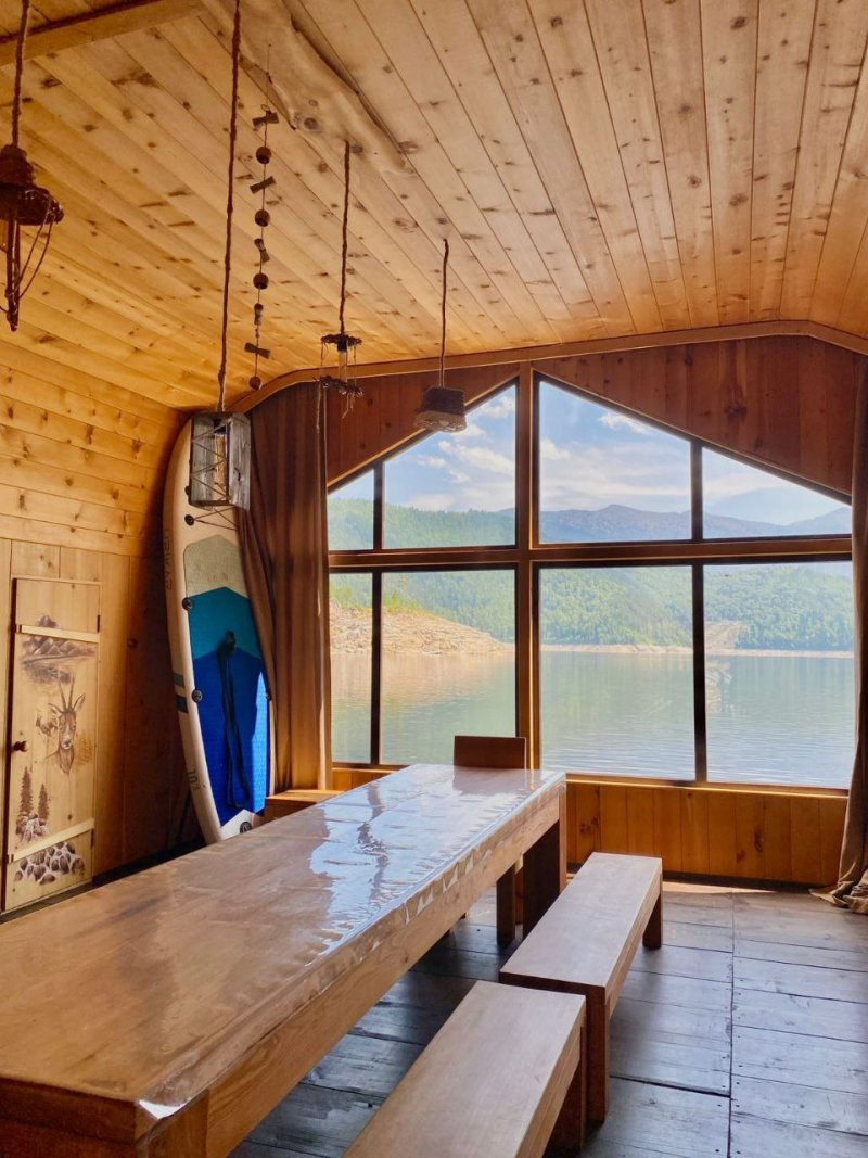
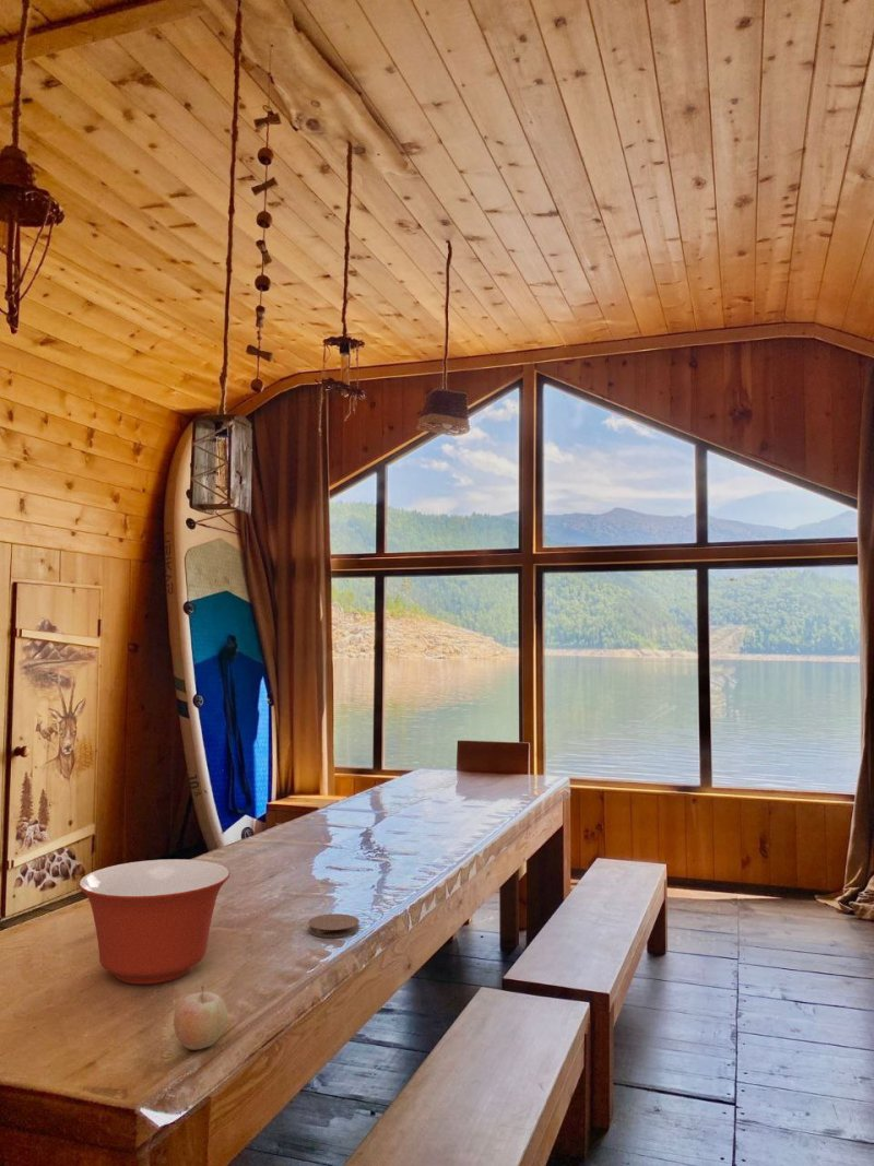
+ mixing bowl (154, 922)
+ coaster (333, 924)
+ fruit (200, 1015)
